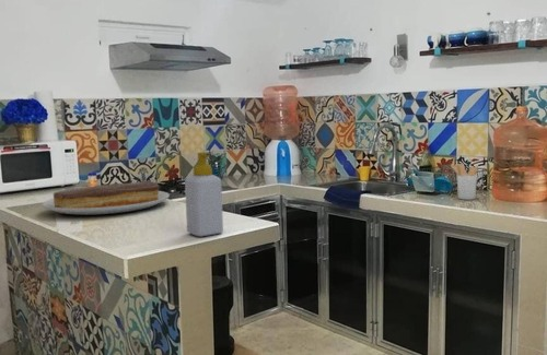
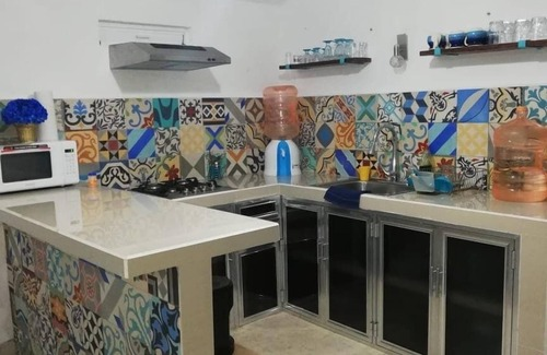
- soap bottle (203, 192)
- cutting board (107, 197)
- utensil holder (463, 180)
